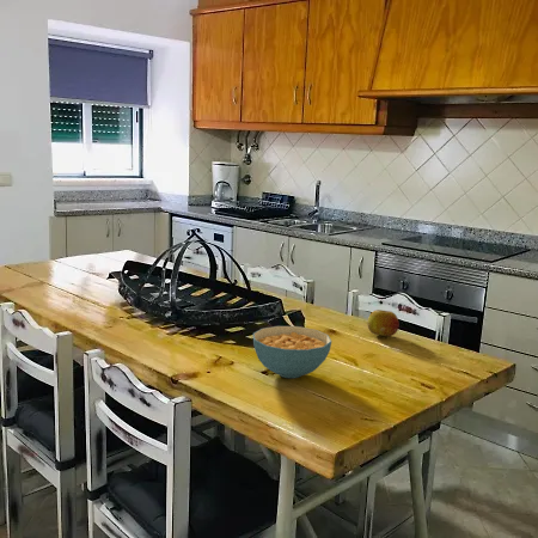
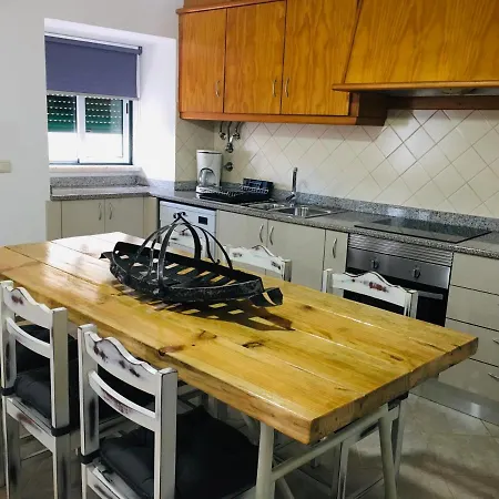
- cereal bowl (291, 355)
- fruit (383, 323)
